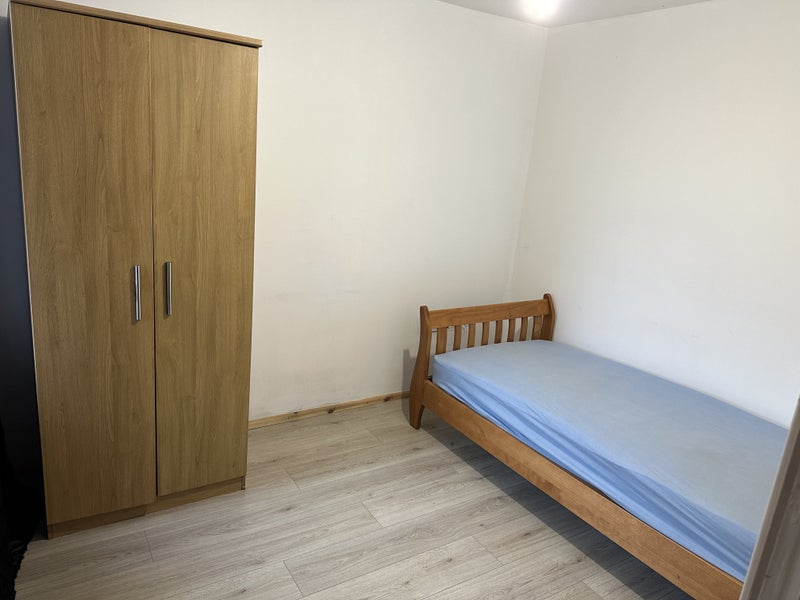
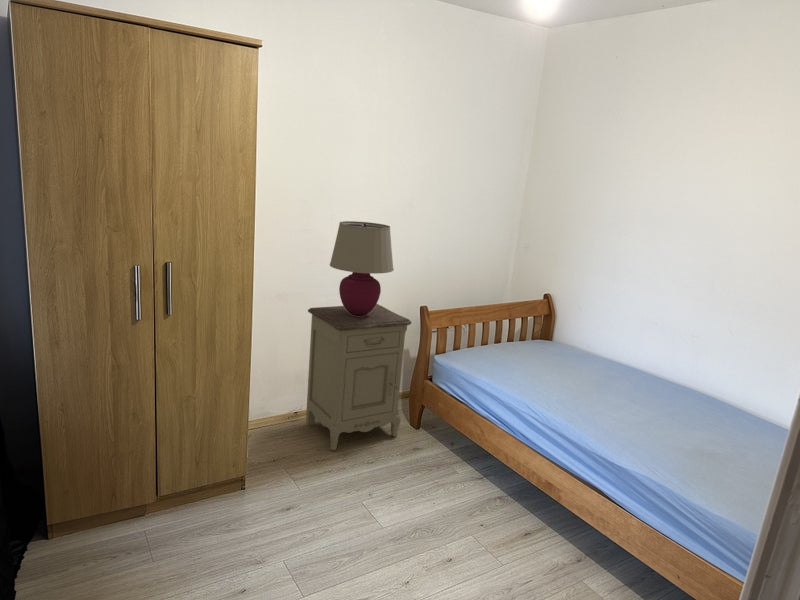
+ table lamp (361, 269)
+ nightstand (358, 375)
